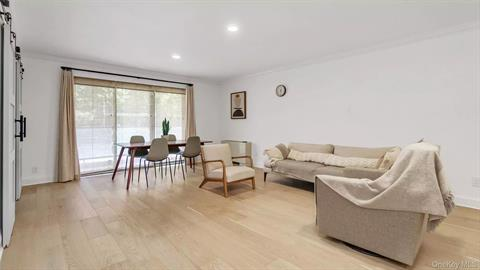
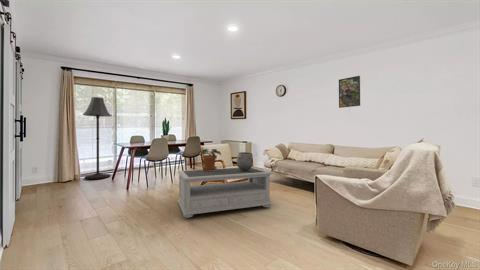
+ potted plant (210, 159)
+ coffee table (223, 188)
+ ceramic pot (244, 161)
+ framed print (349, 92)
+ floor lamp (97, 137)
